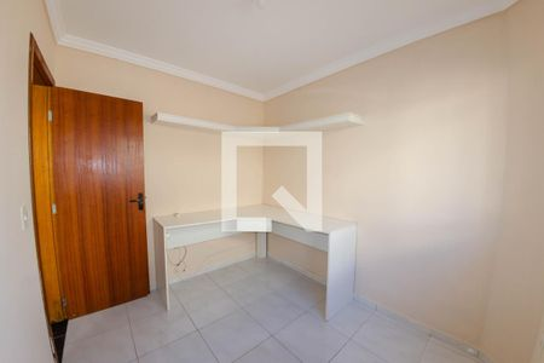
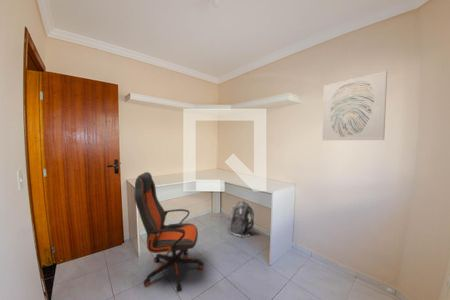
+ backpack (241, 216)
+ office chair (172, 224)
+ wall art (351, 110)
